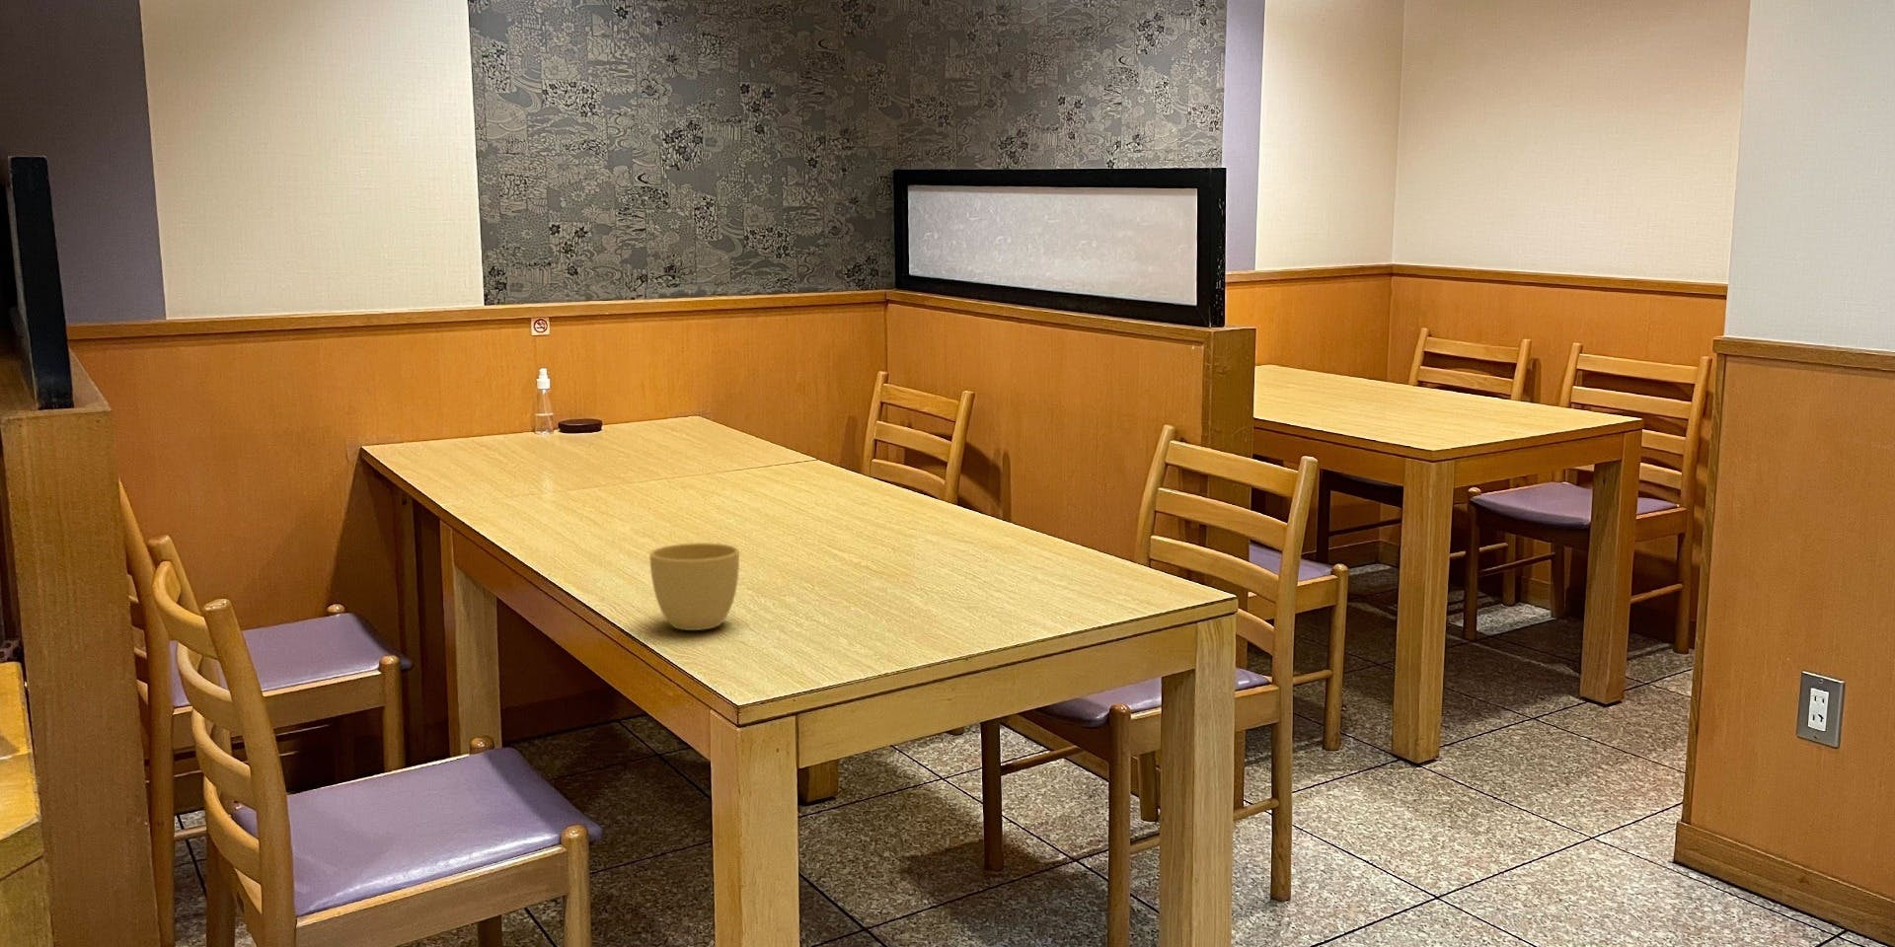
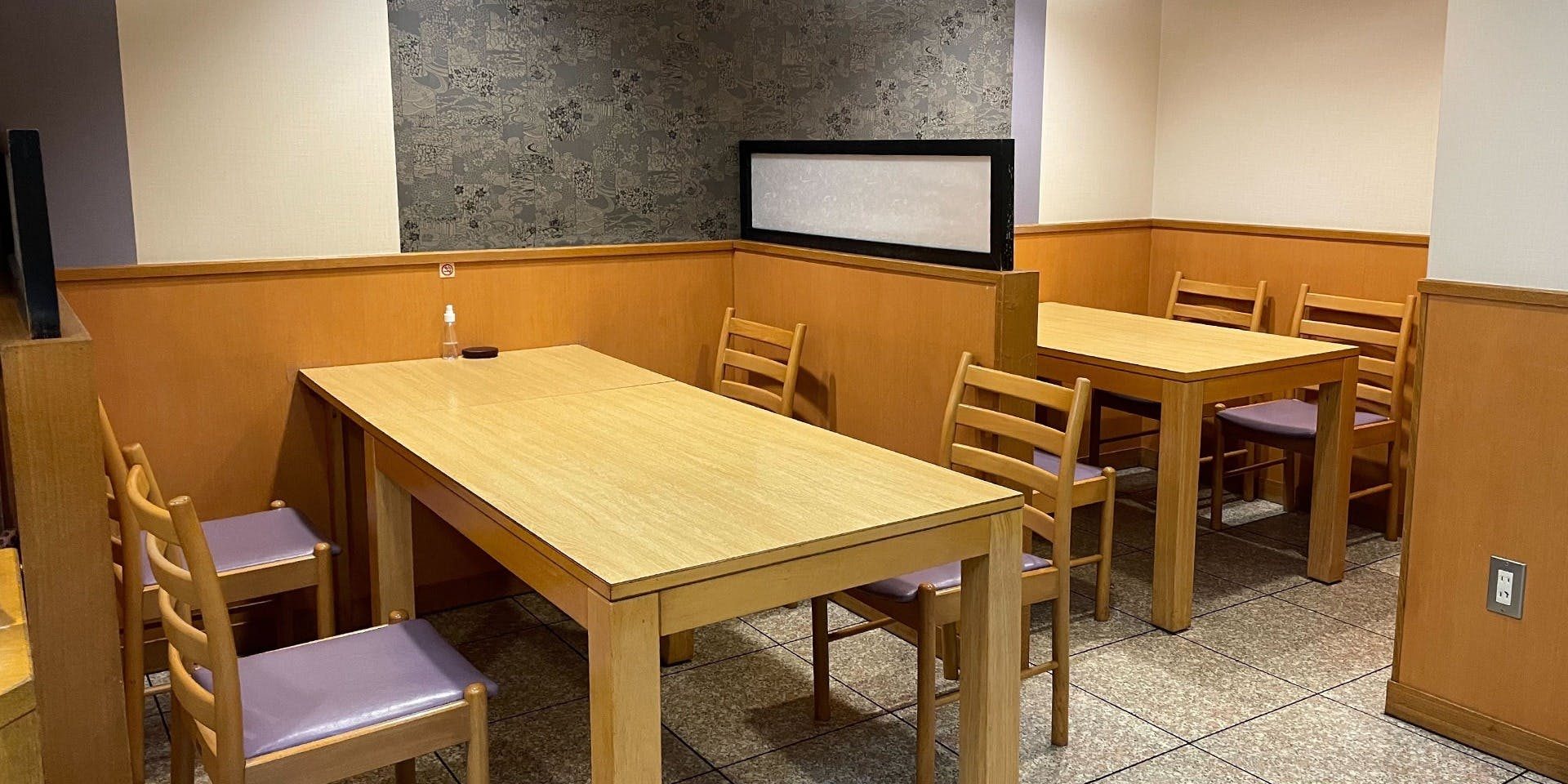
- cup (691, 585)
